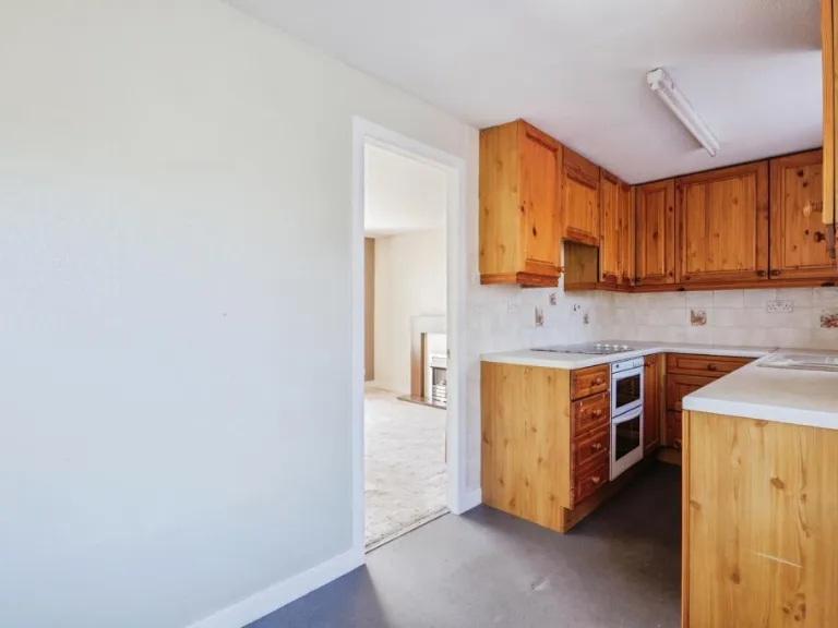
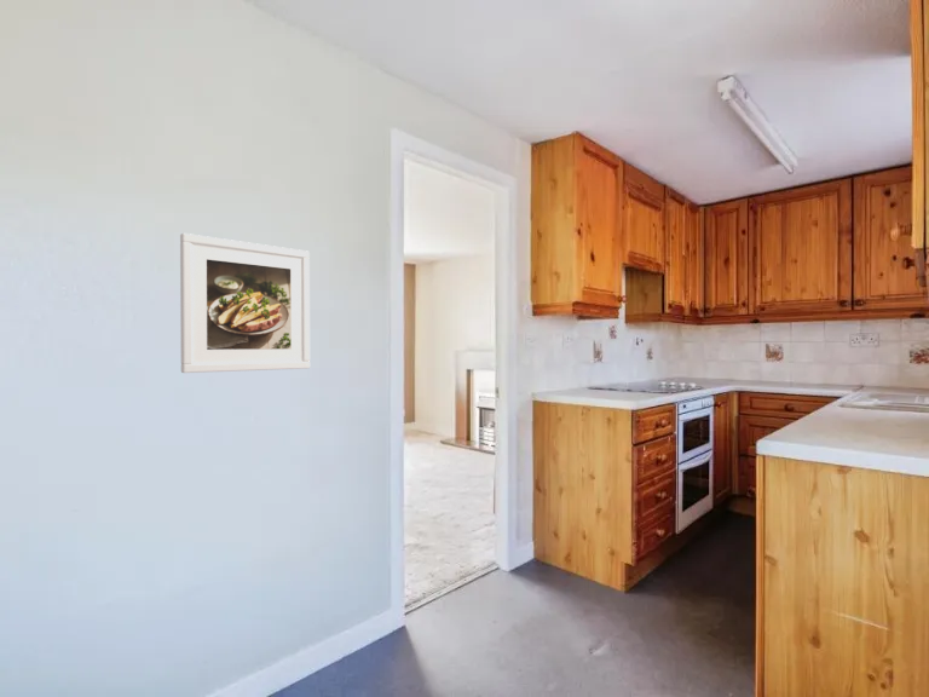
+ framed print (250, 306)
